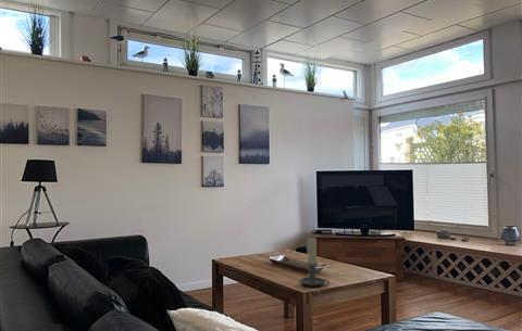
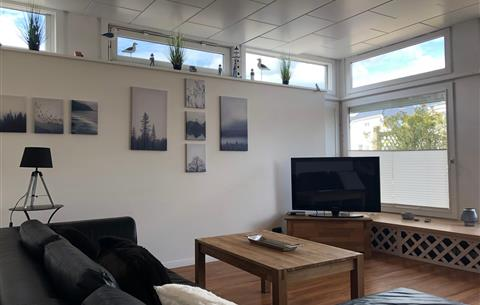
- candle holder (314, 260)
